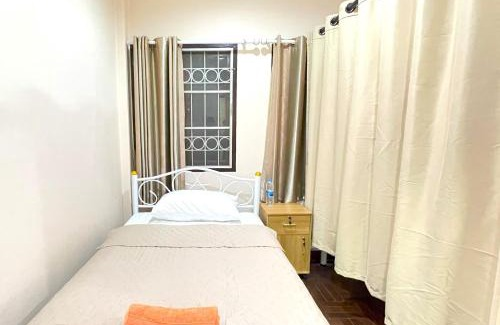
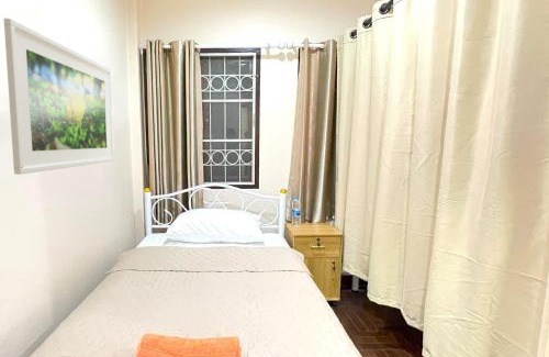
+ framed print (74, 109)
